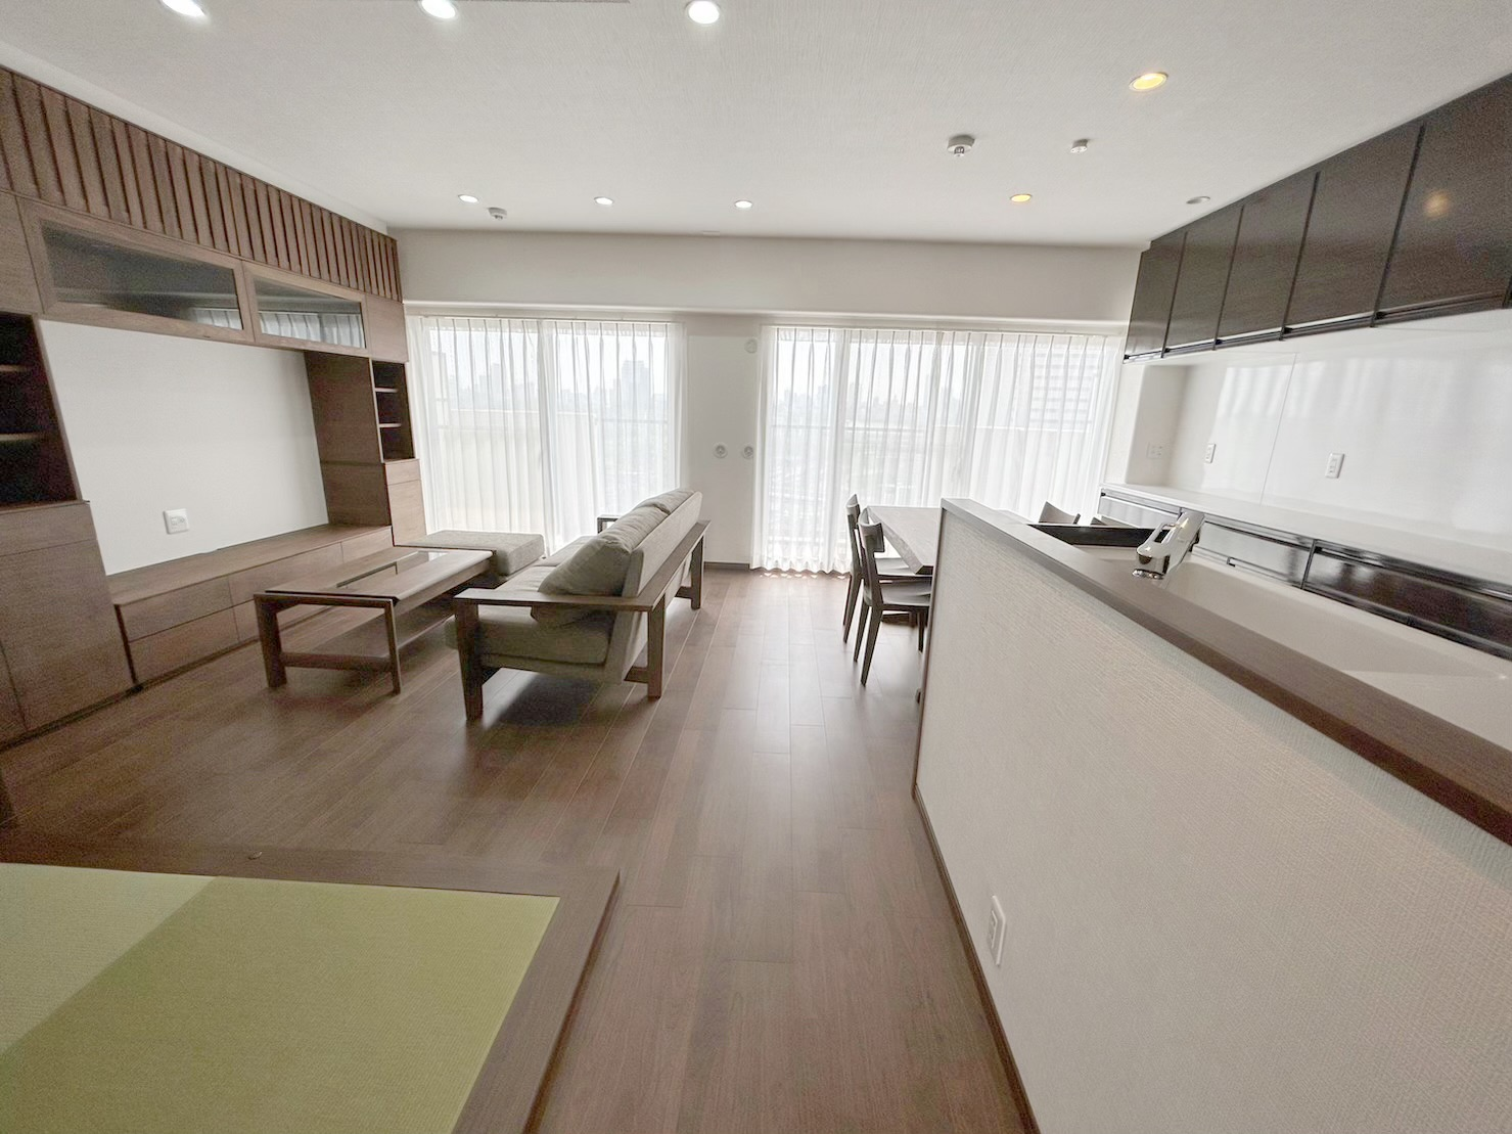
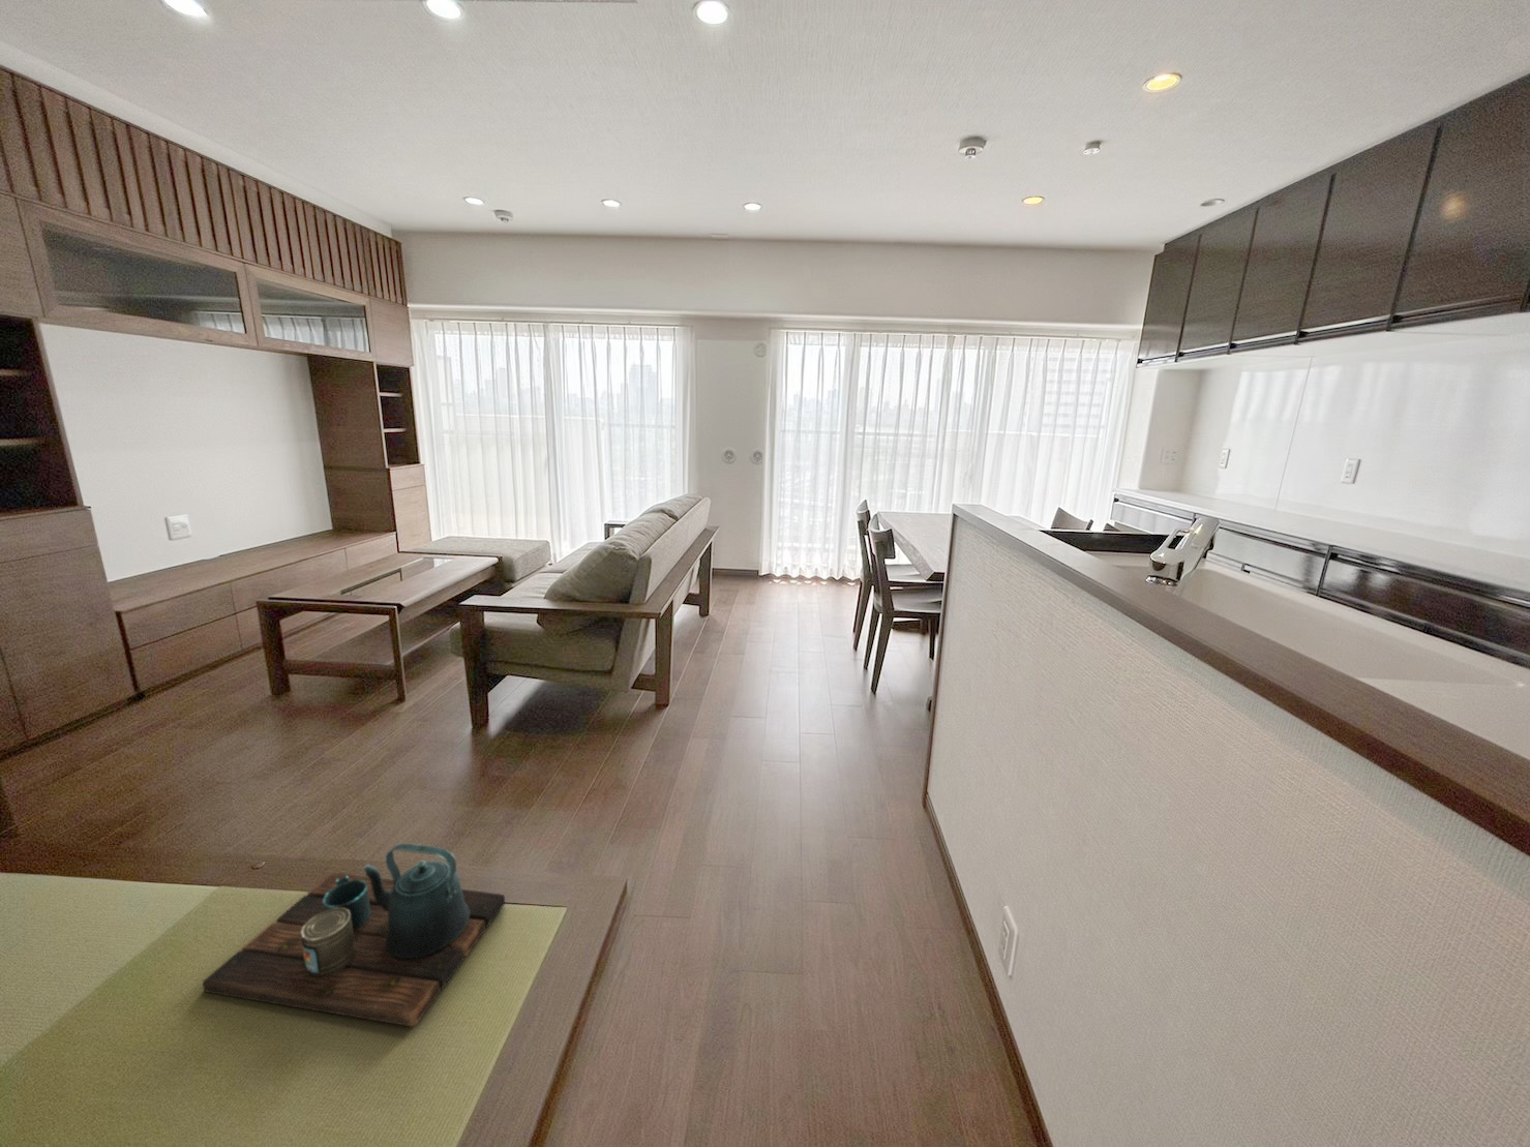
+ tea set (363, 899)
